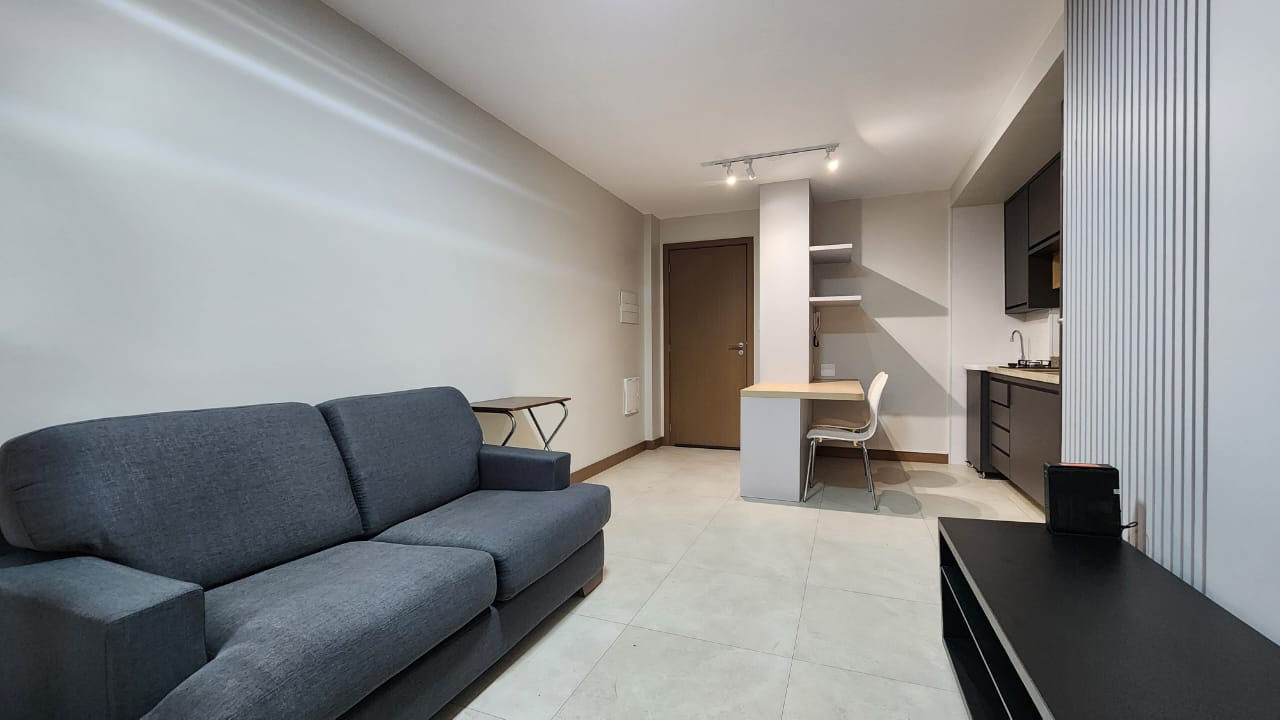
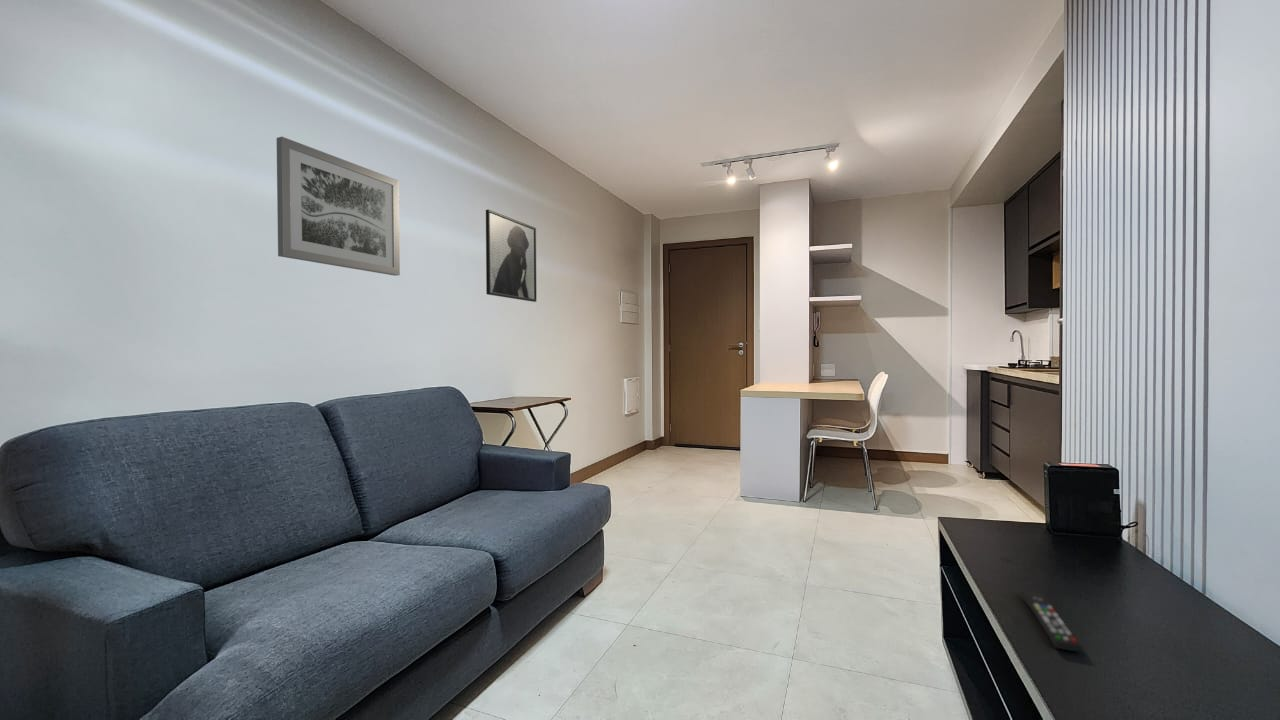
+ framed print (512, 258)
+ remote control (1048, 618)
+ wall art (345, 214)
